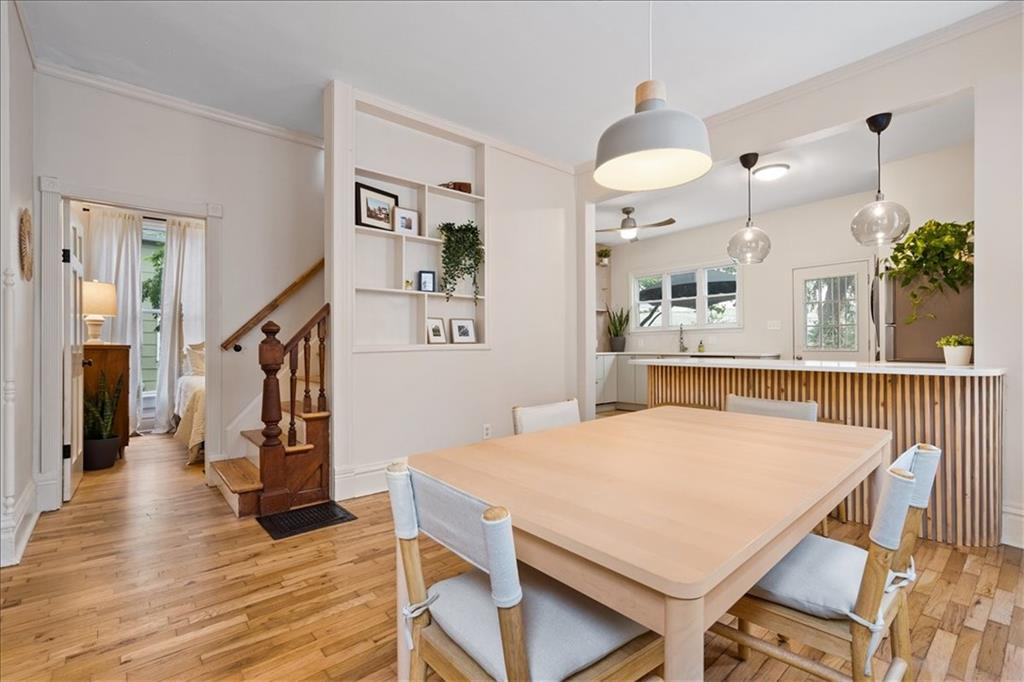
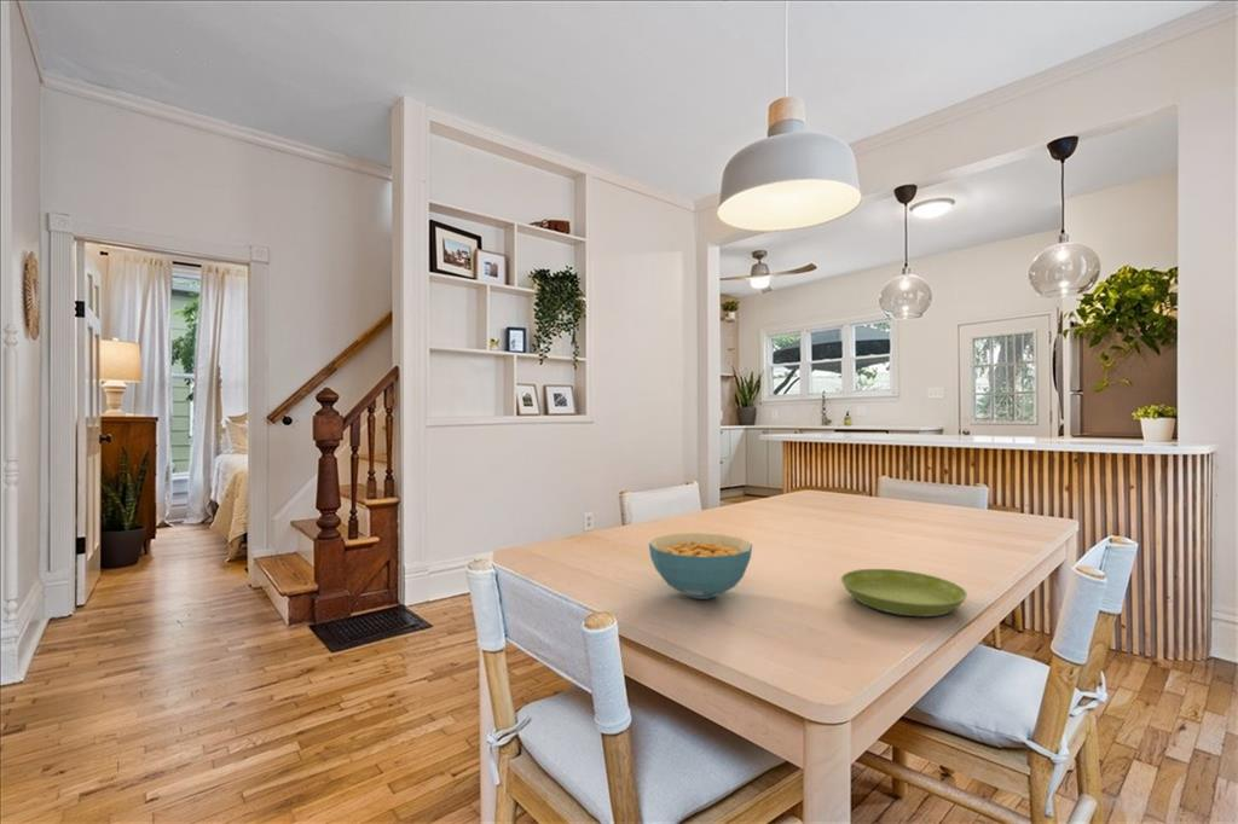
+ cereal bowl (700, 568)
+ saucer (901, 592)
